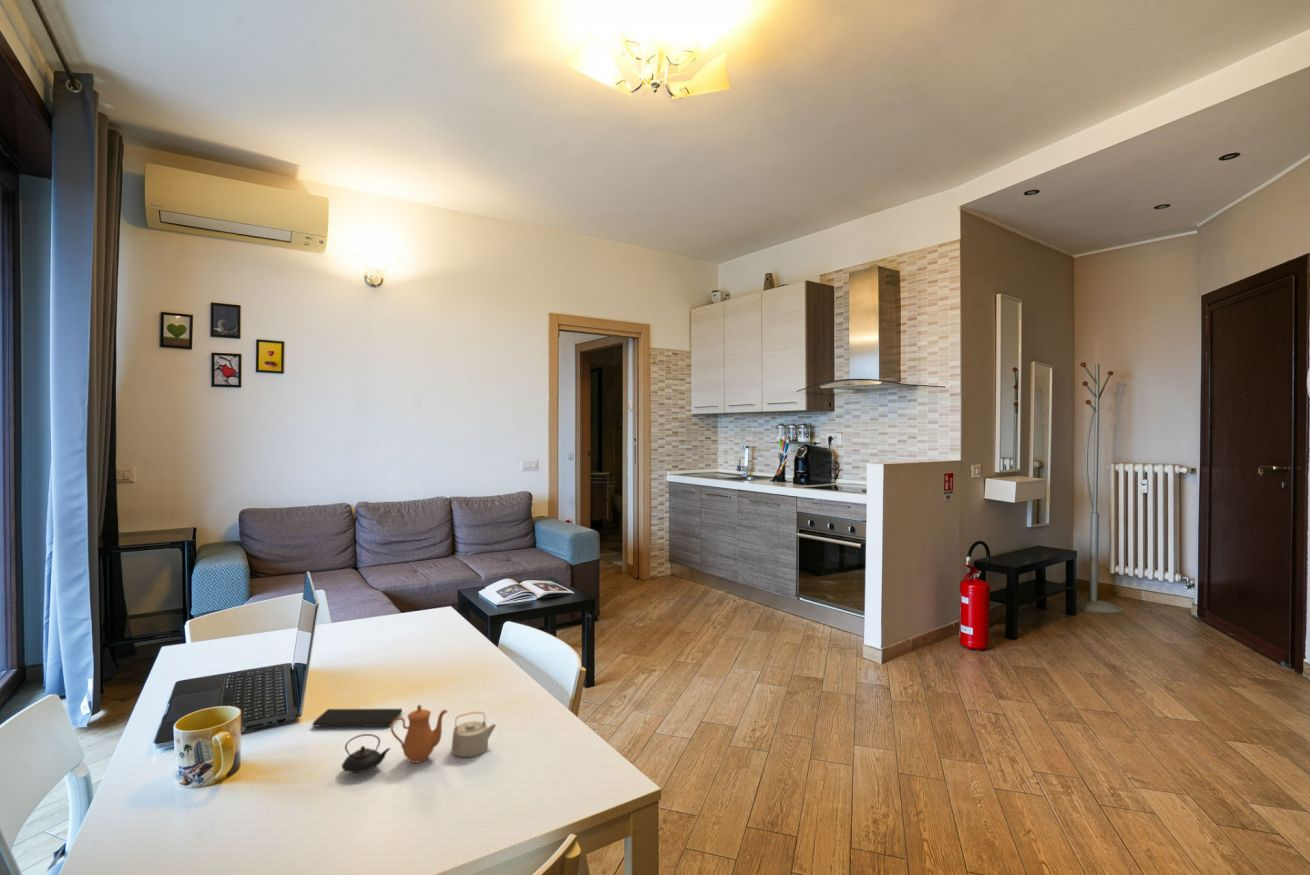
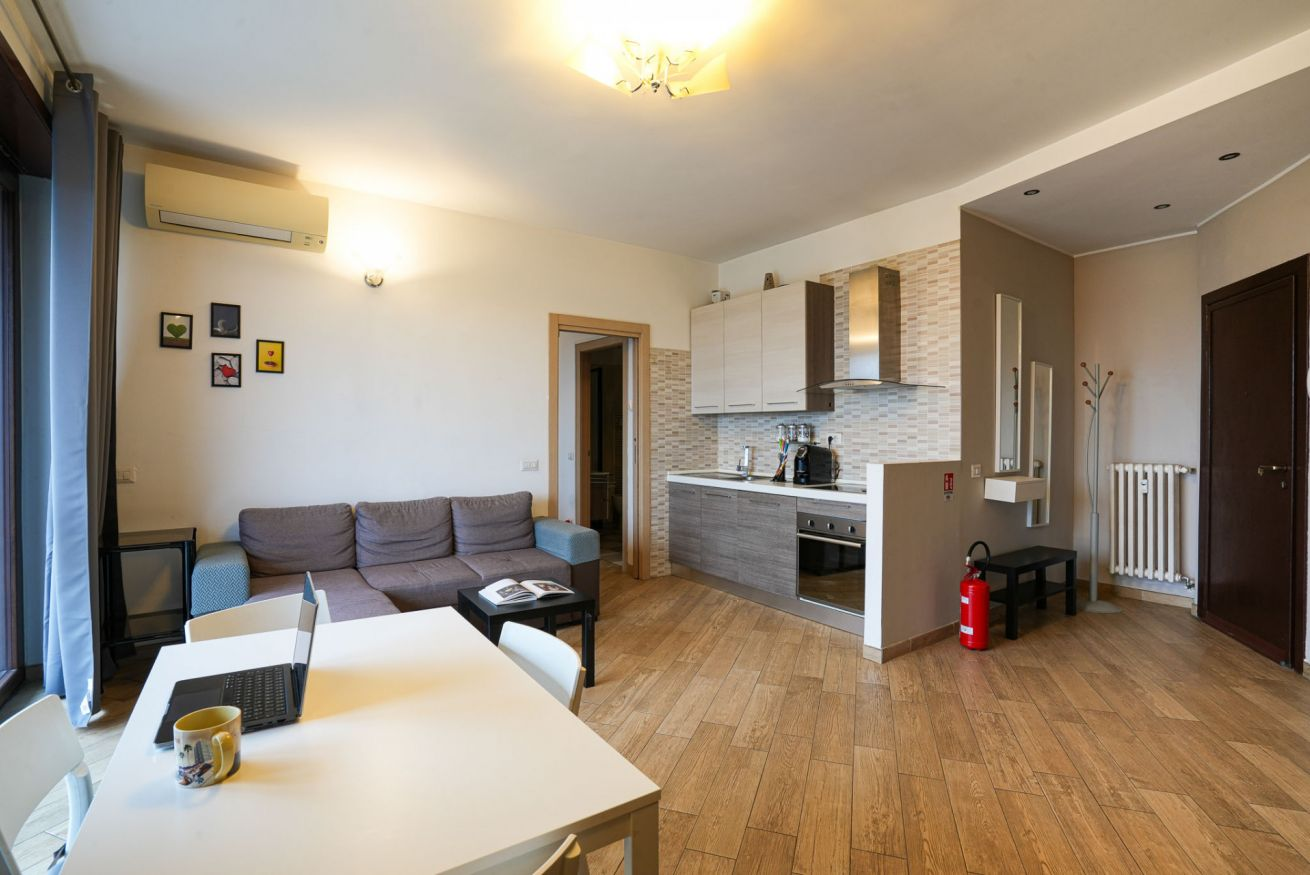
- teapot (422, 730)
- smartphone (358, 717)
